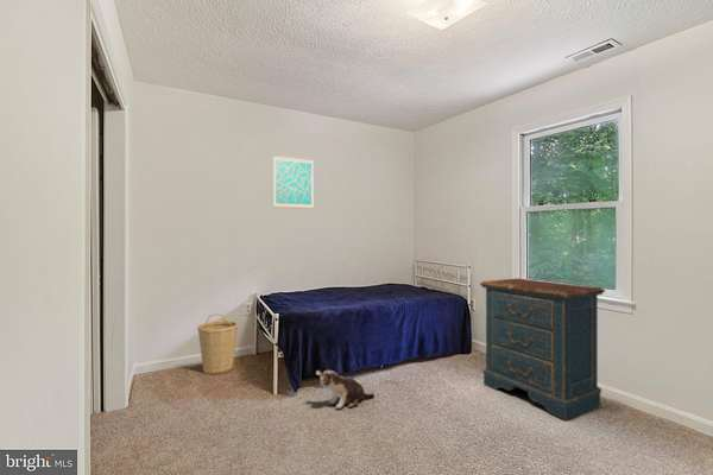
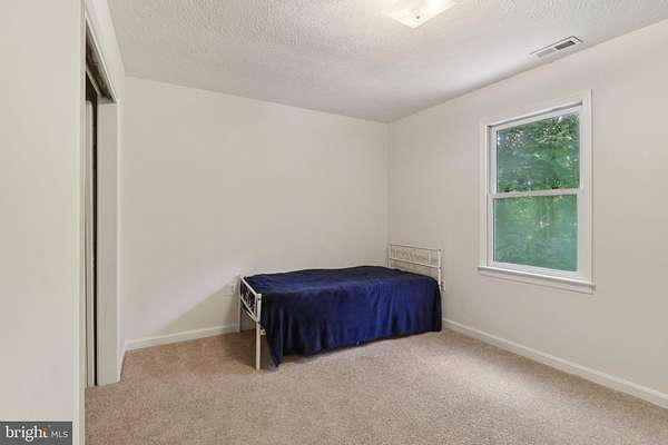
- wall art (294, 183)
- basket (217, 342)
- plush toy (347, 385)
- dresser (537, 338)
